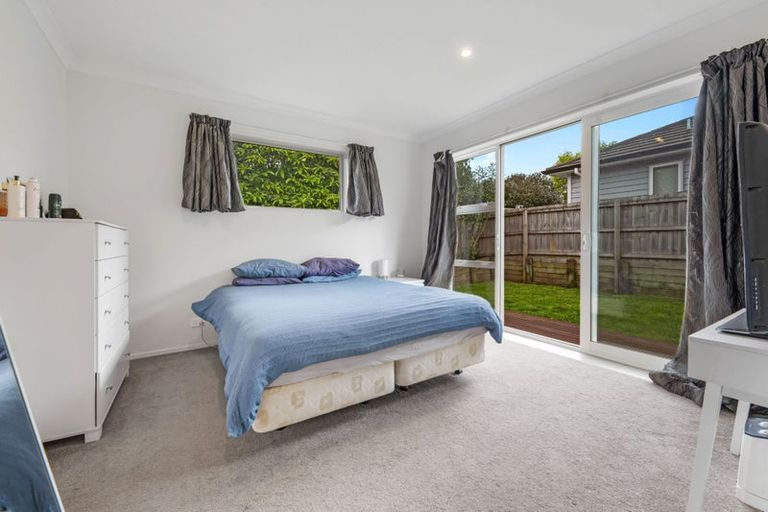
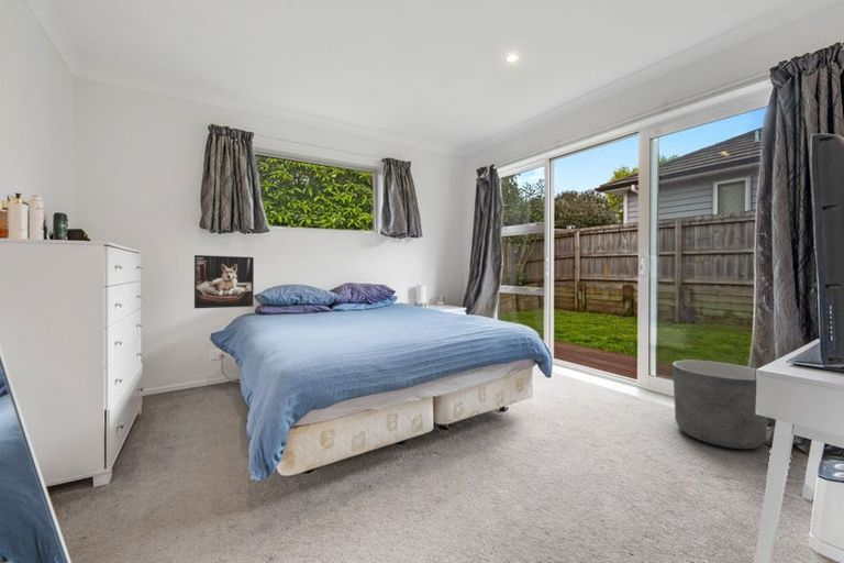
+ planter (718, 402)
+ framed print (224, 282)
